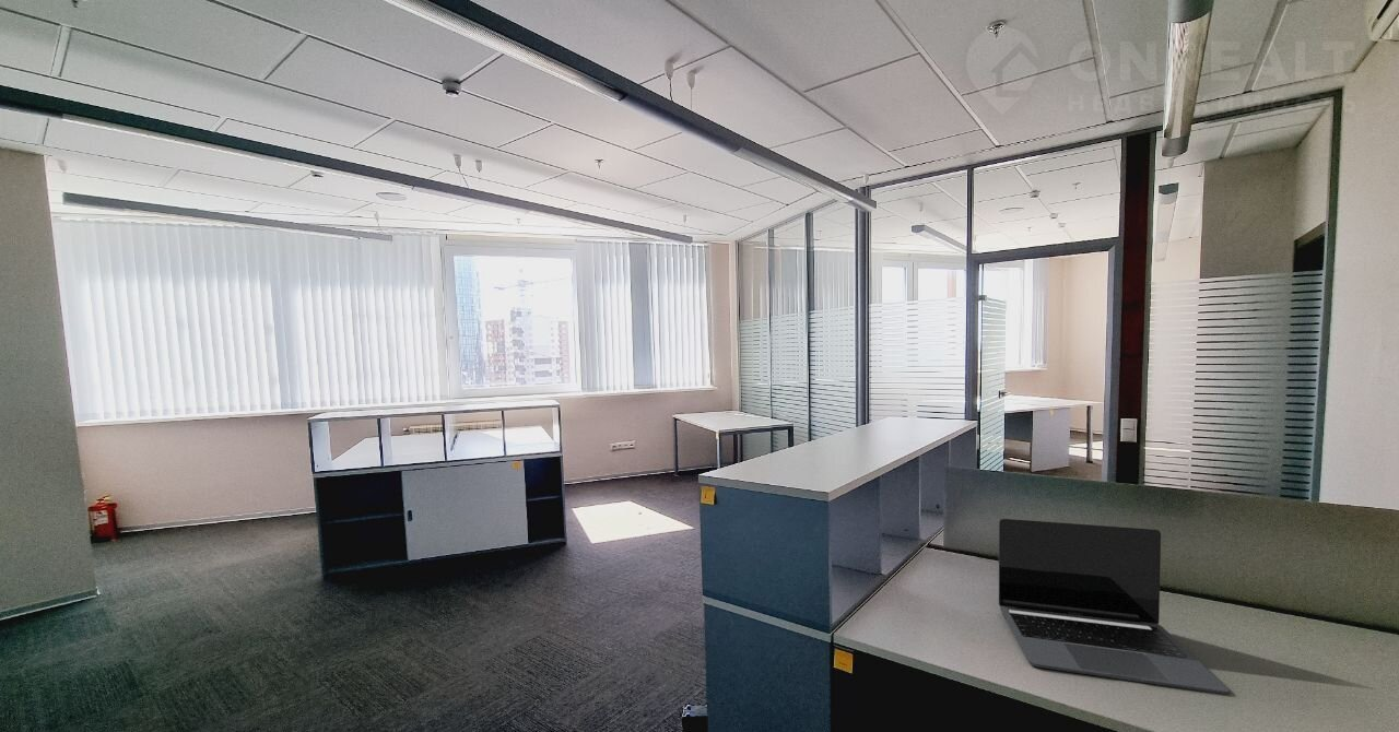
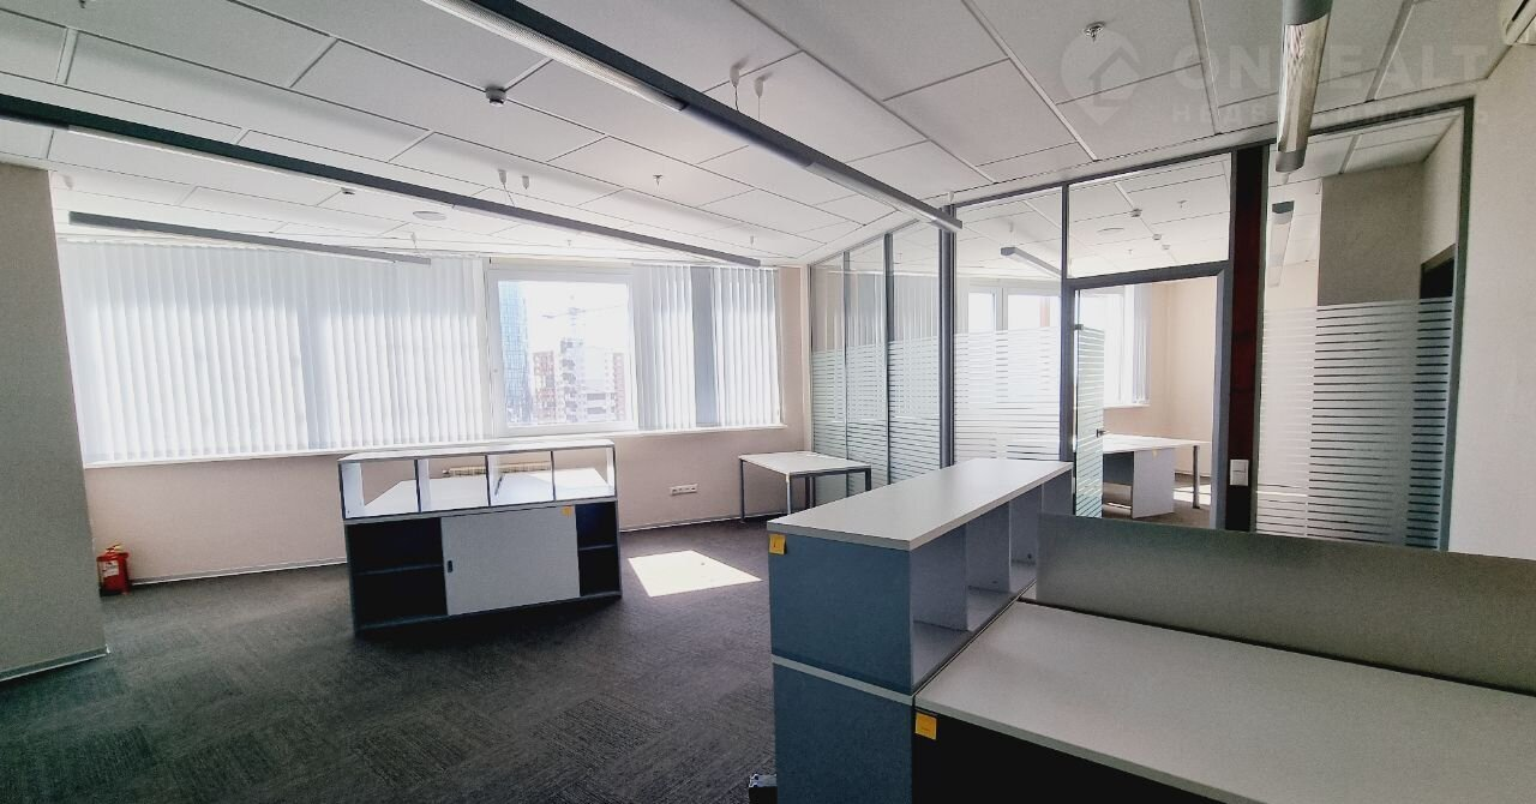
- laptop (1098, 594)
